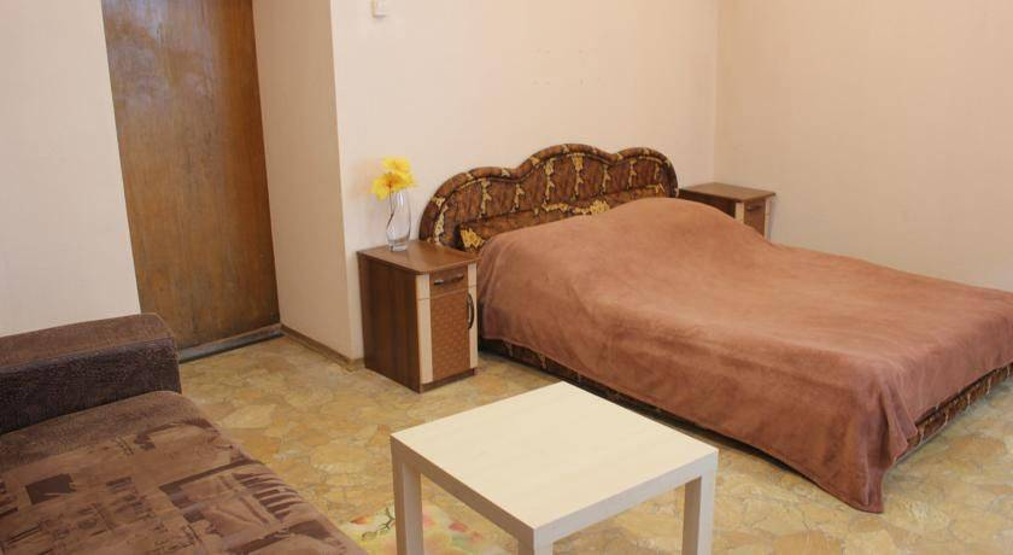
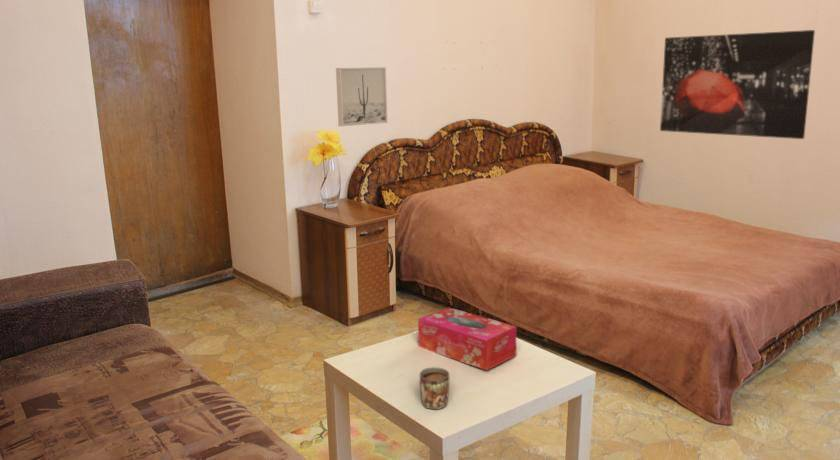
+ wall art (362, 96)
+ wall art (730, 85)
+ tissue box (466, 336)
+ mug (432, 385)
